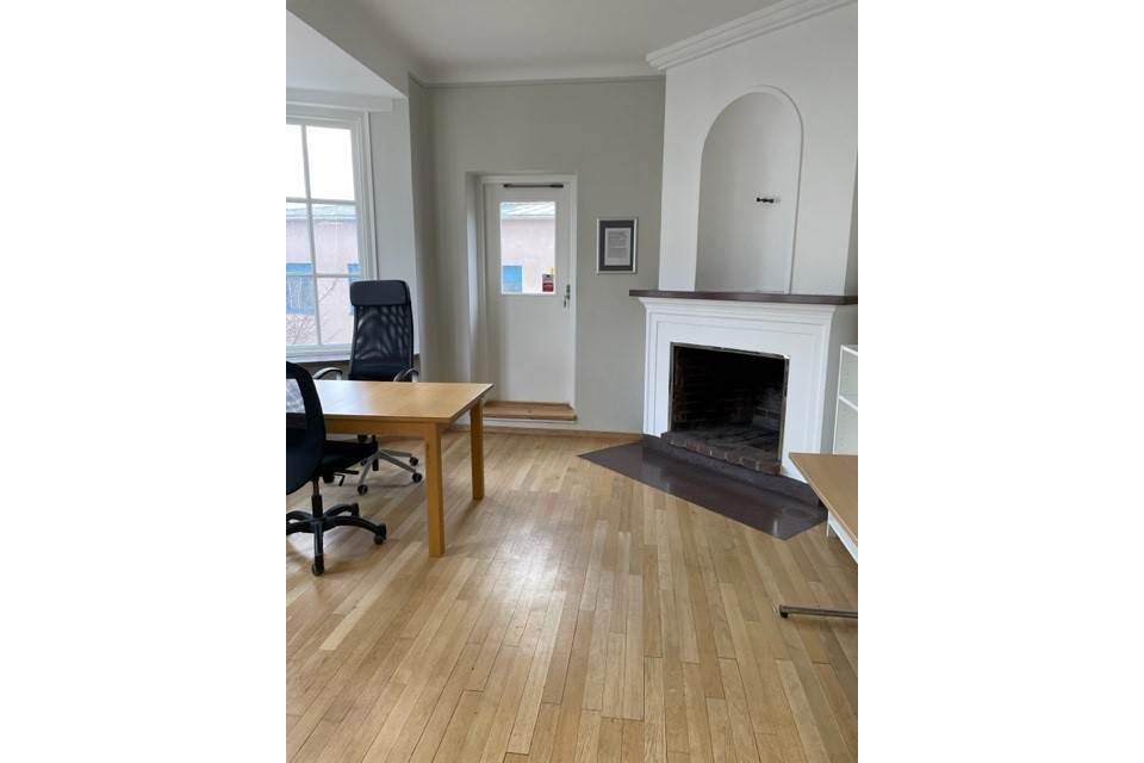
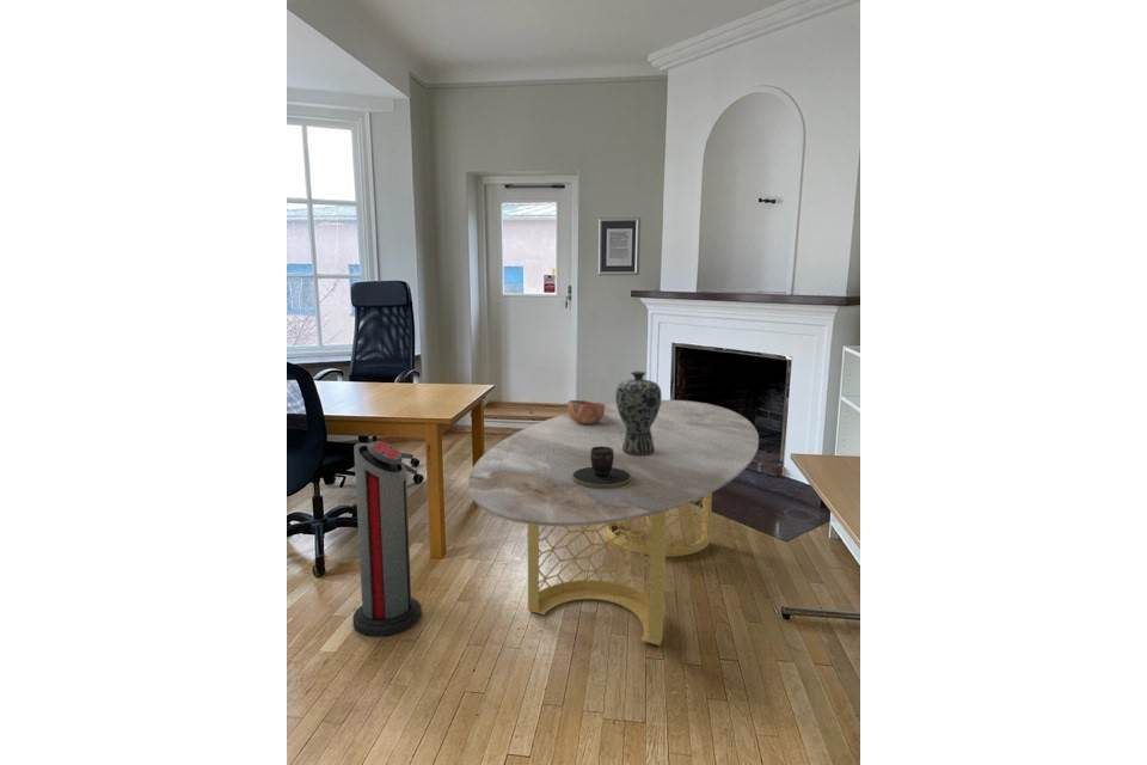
+ bowl (585, 411)
+ vase (637, 411)
+ air purifier (384, 531)
+ dining table (631, 506)
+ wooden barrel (601, 463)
